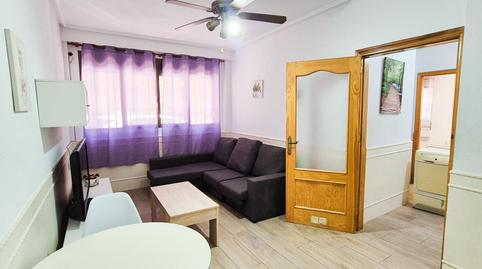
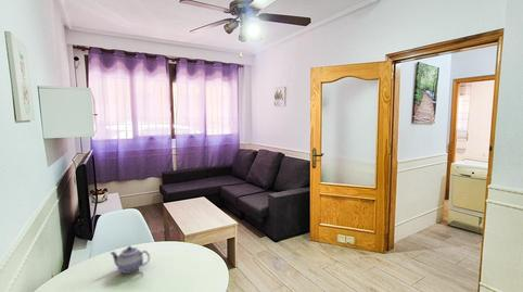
+ teapot (129, 257)
